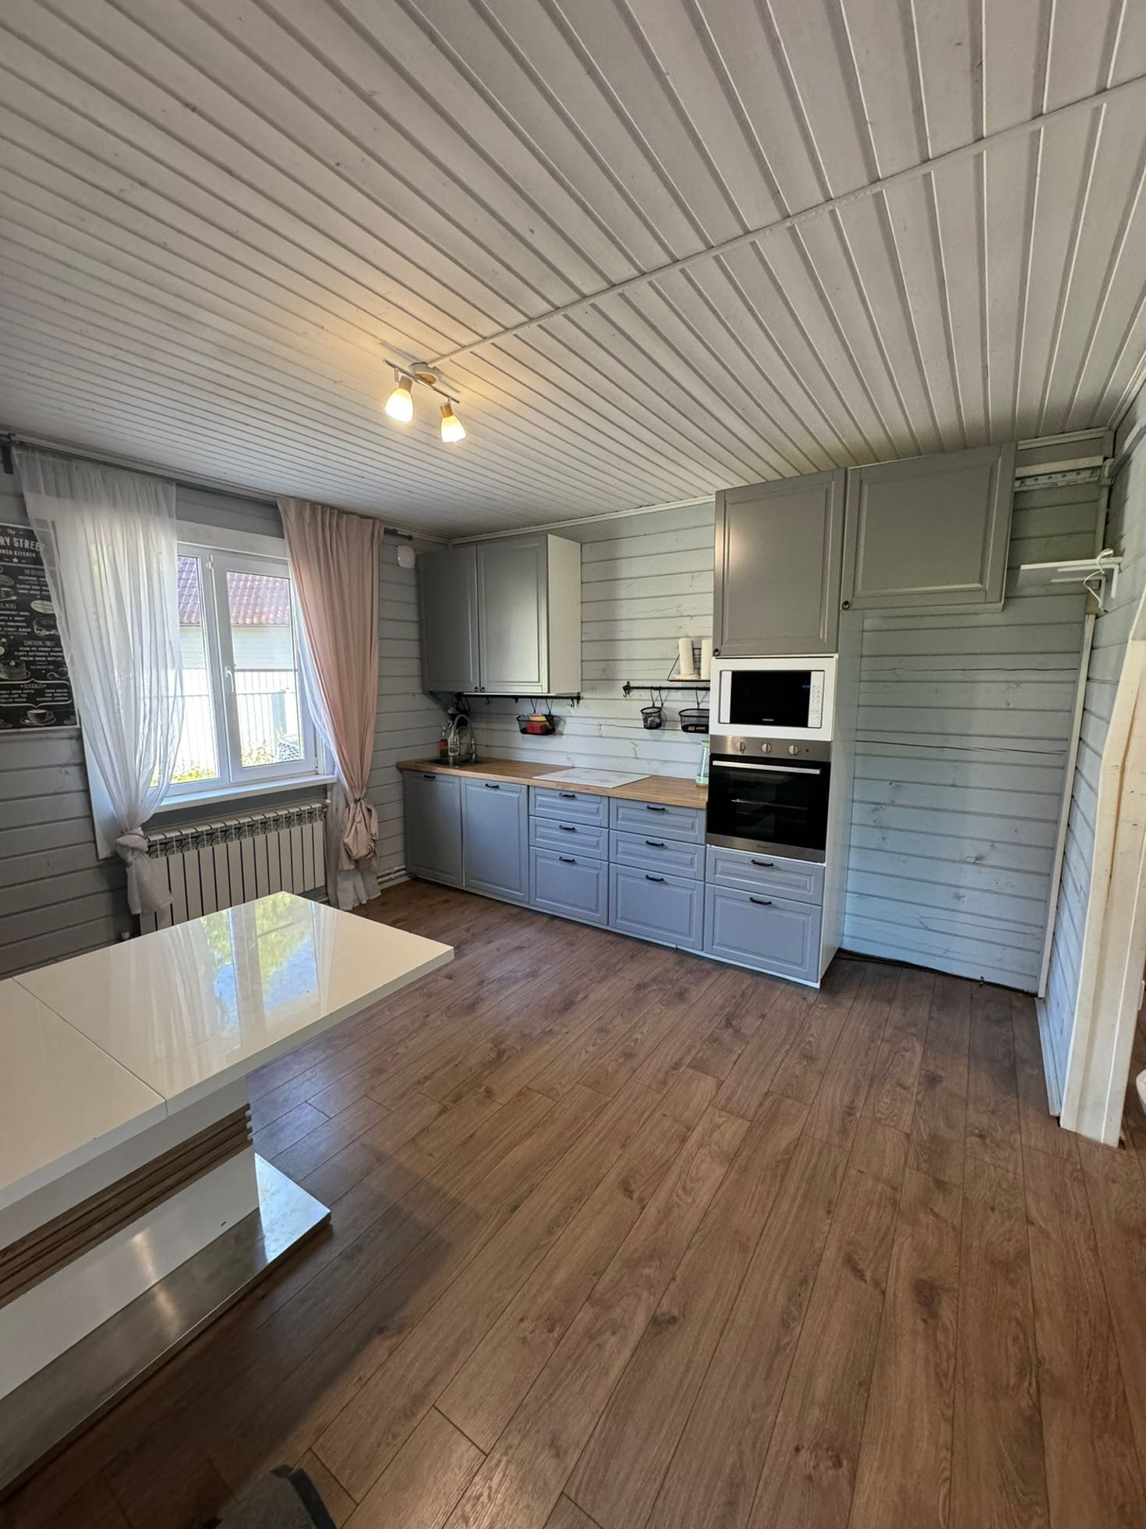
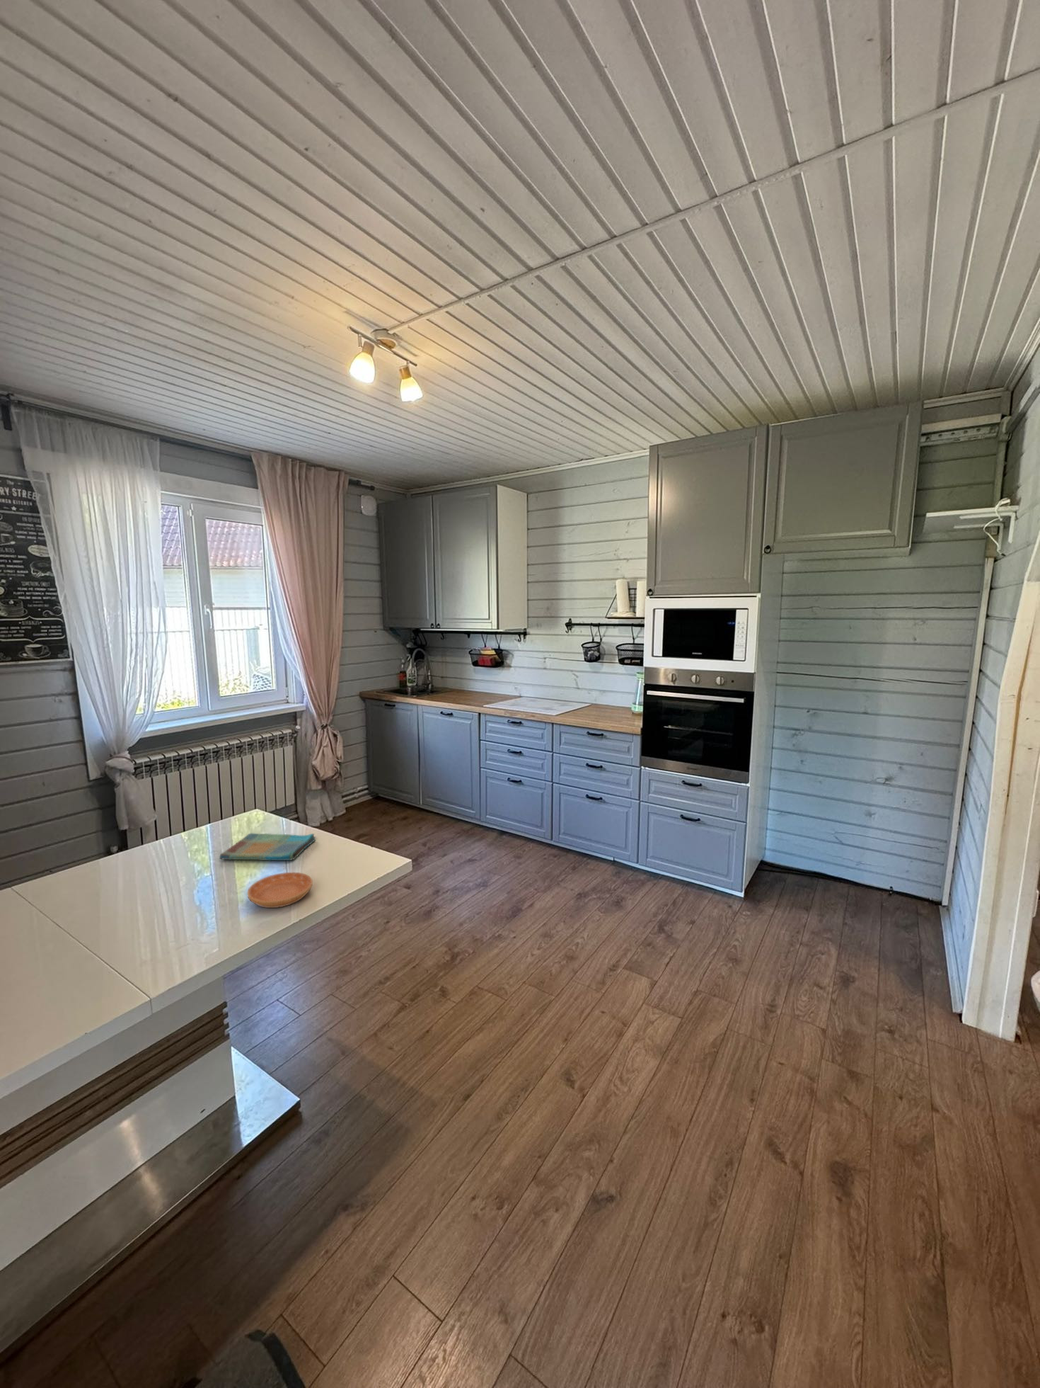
+ dish towel (270, 846)
+ saucer (280, 890)
